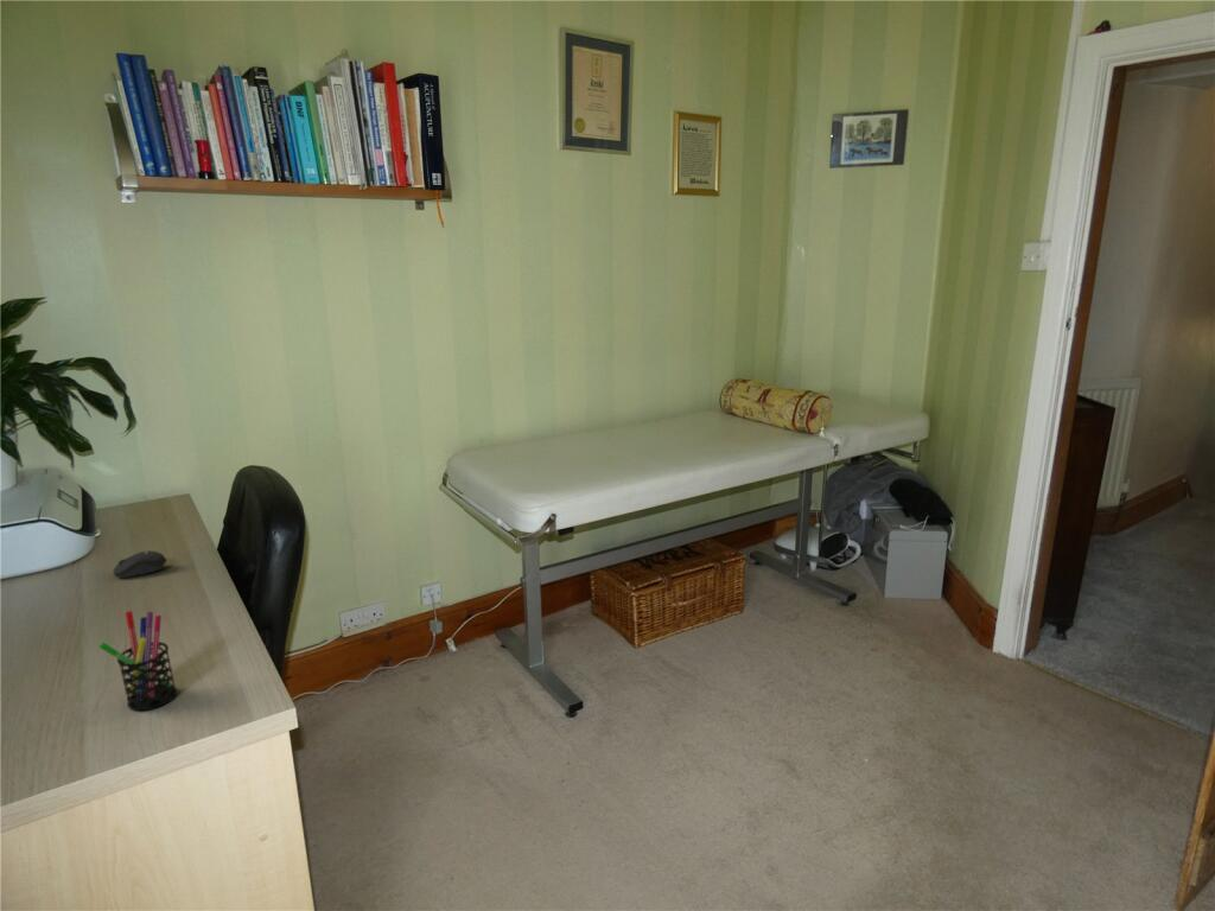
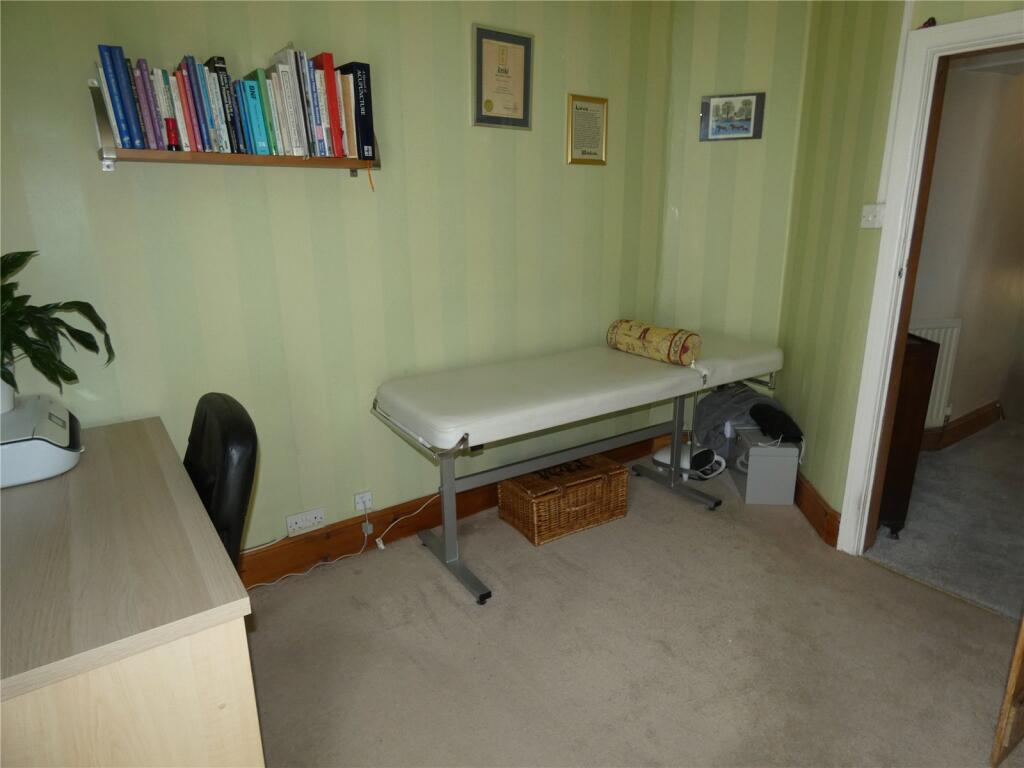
- pen holder (138, 660)
- computer mouse (139, 561)
